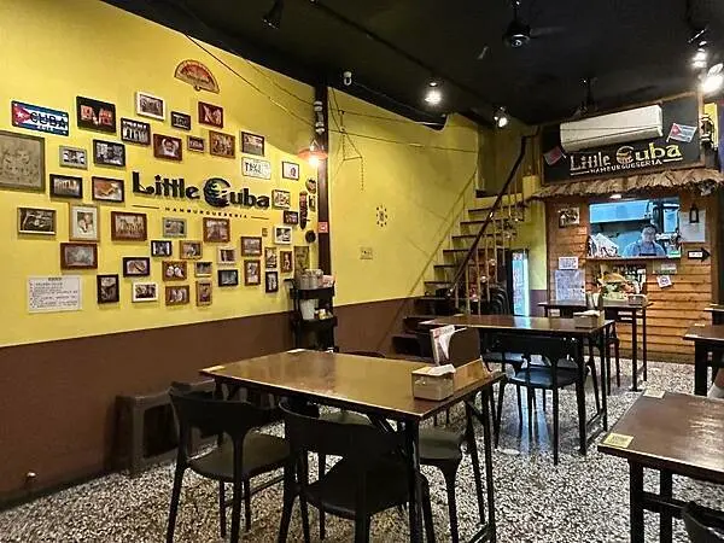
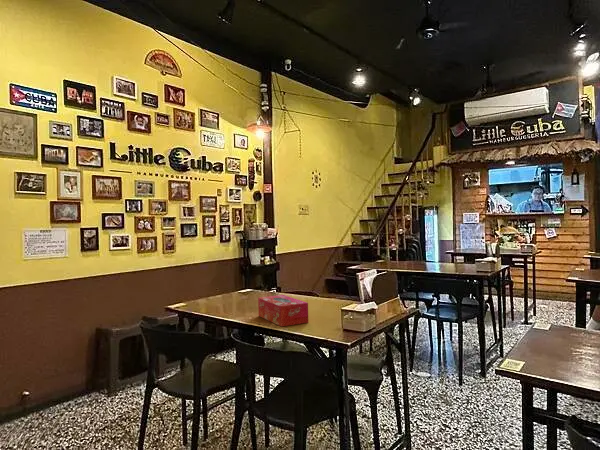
+ tissue box (282, 309)
